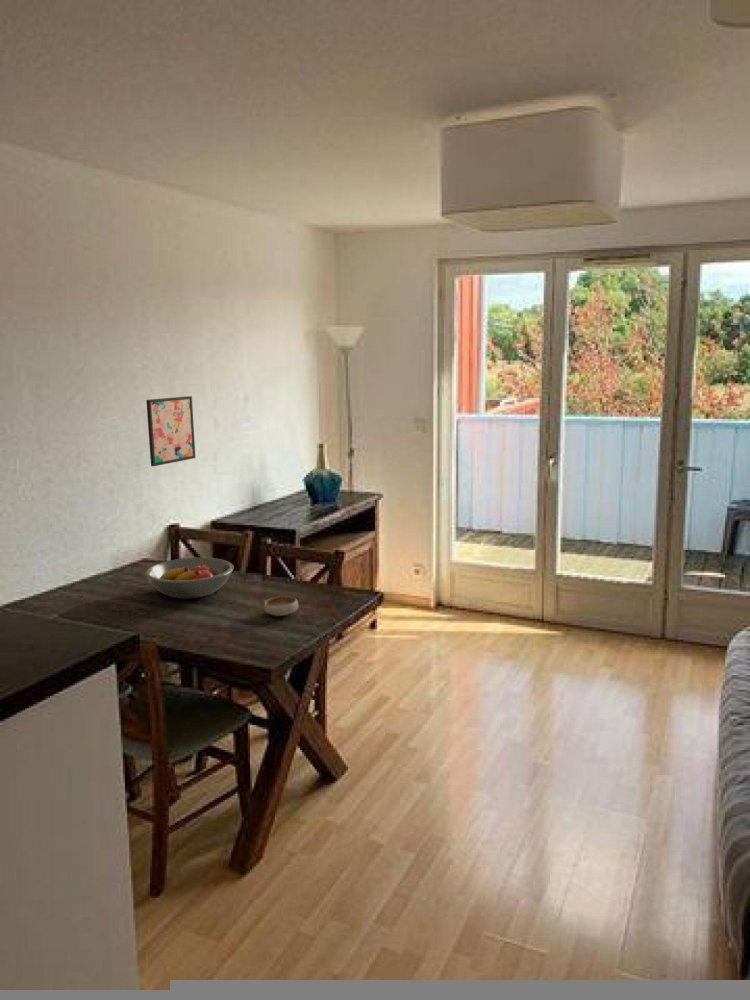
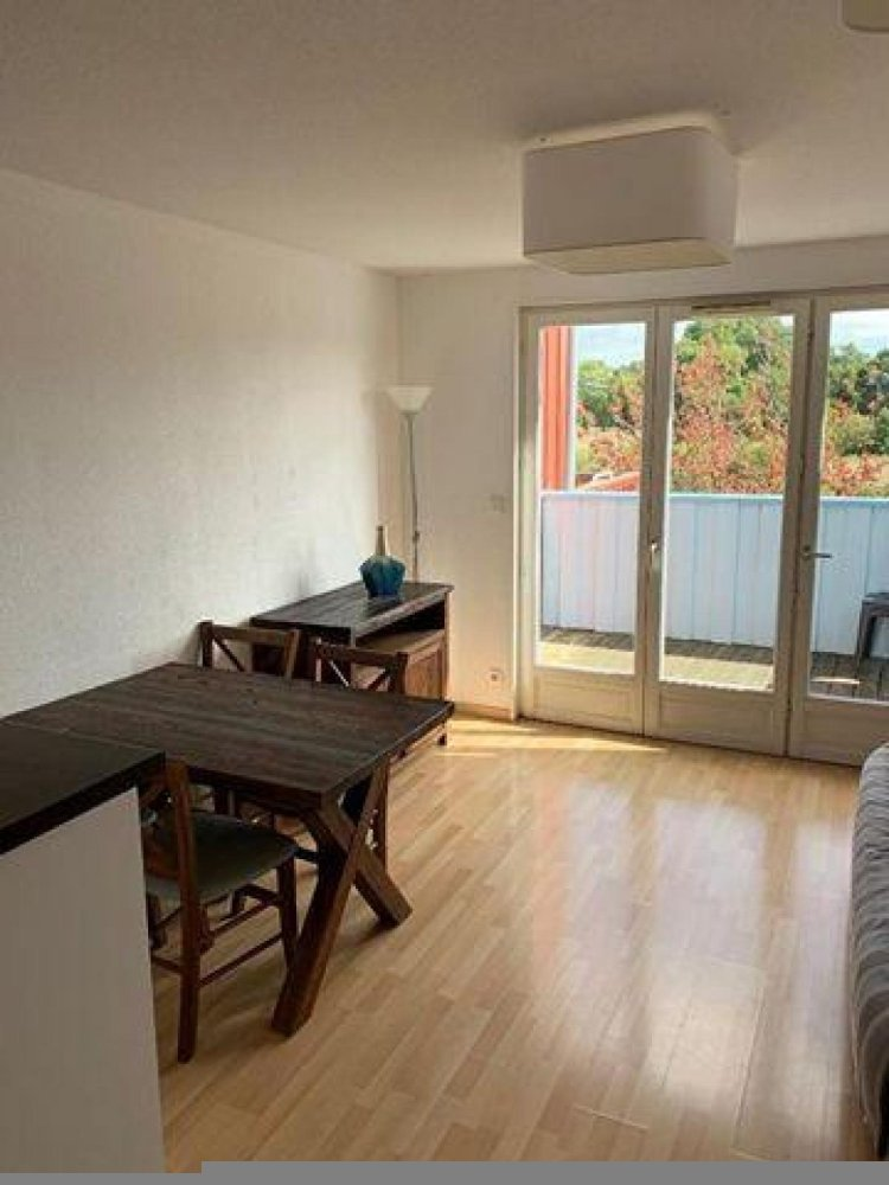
- bowl (281, 607)
- fruit bowl (190, 577)
- wall art (172, 430)
